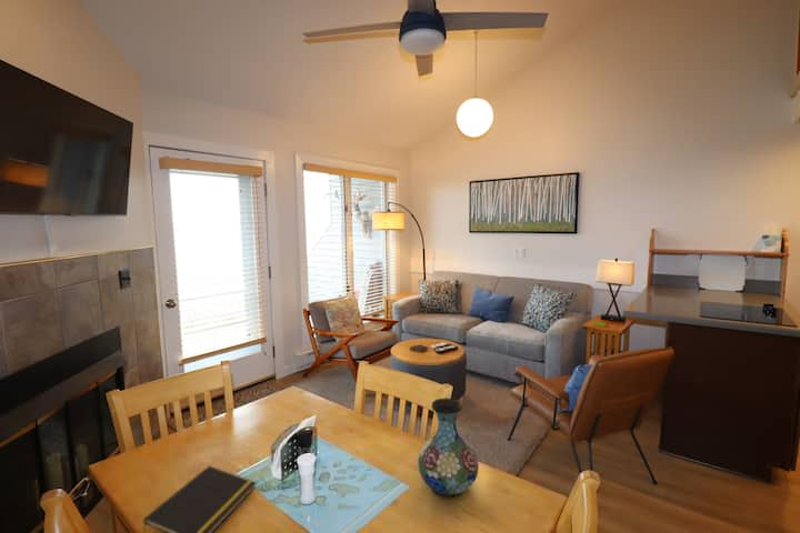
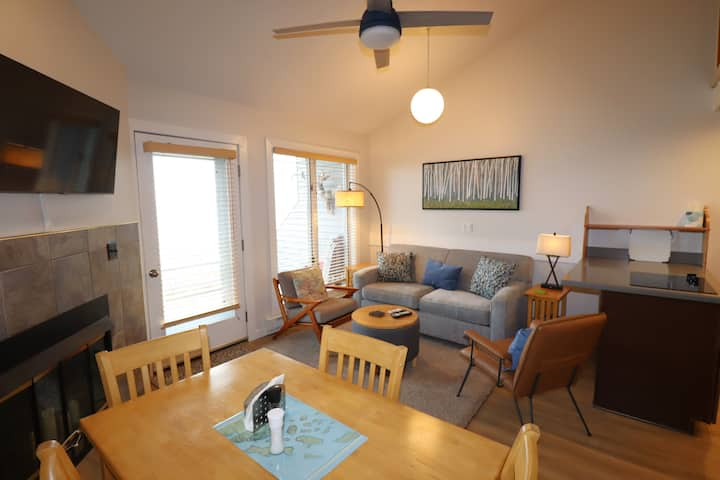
- notepad (204, 501)
- vase (448, 444)
